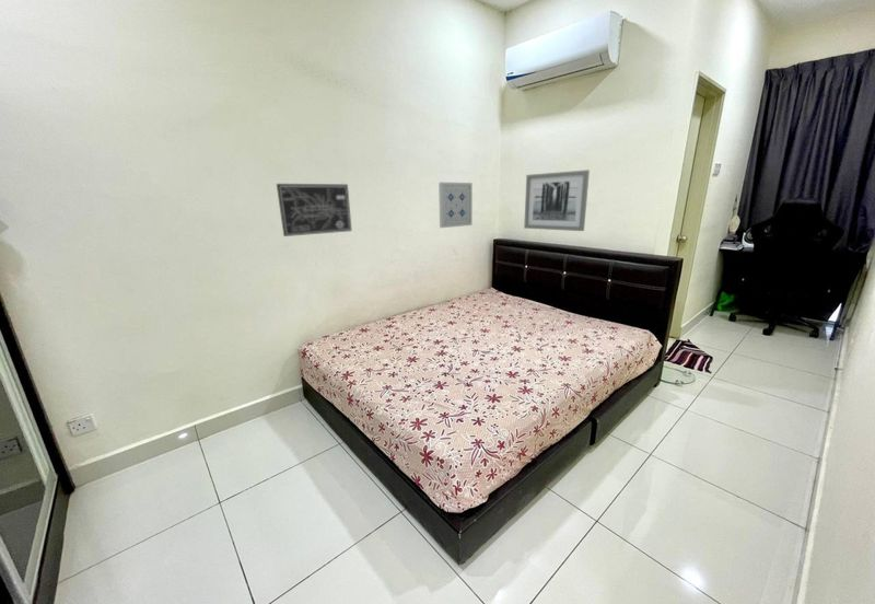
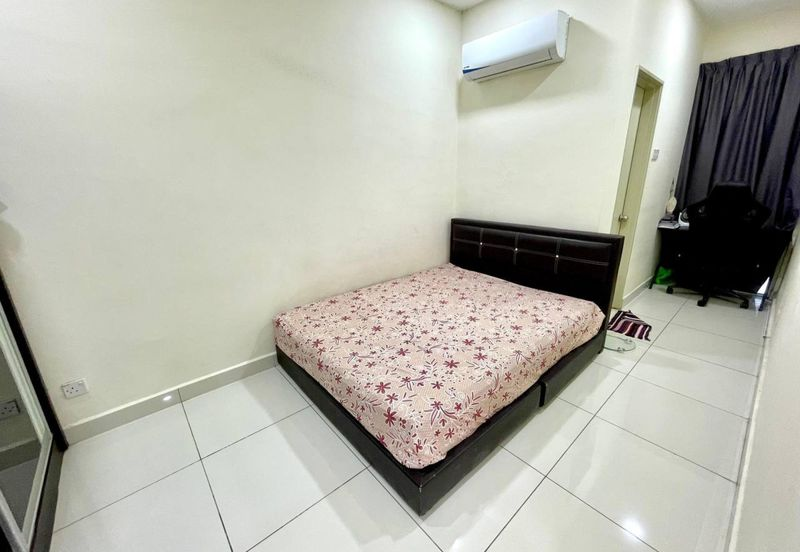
- wall art (456, 205)
- wall art (316, 209)
- wall art (553, 201)
